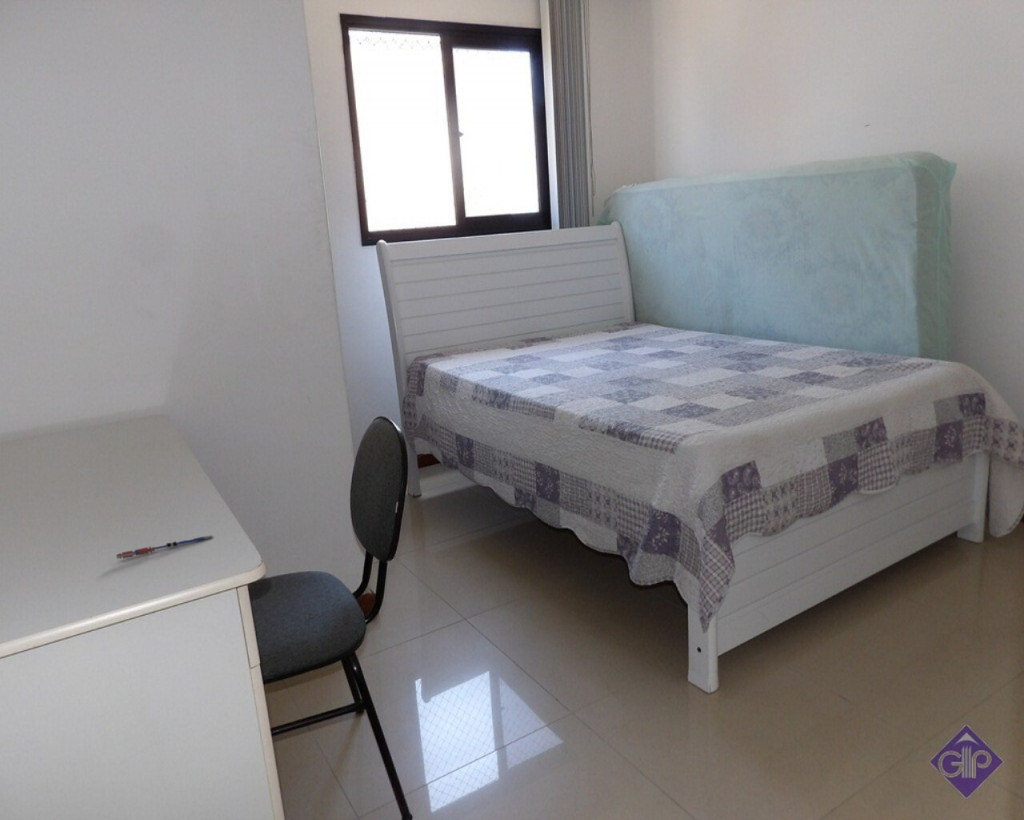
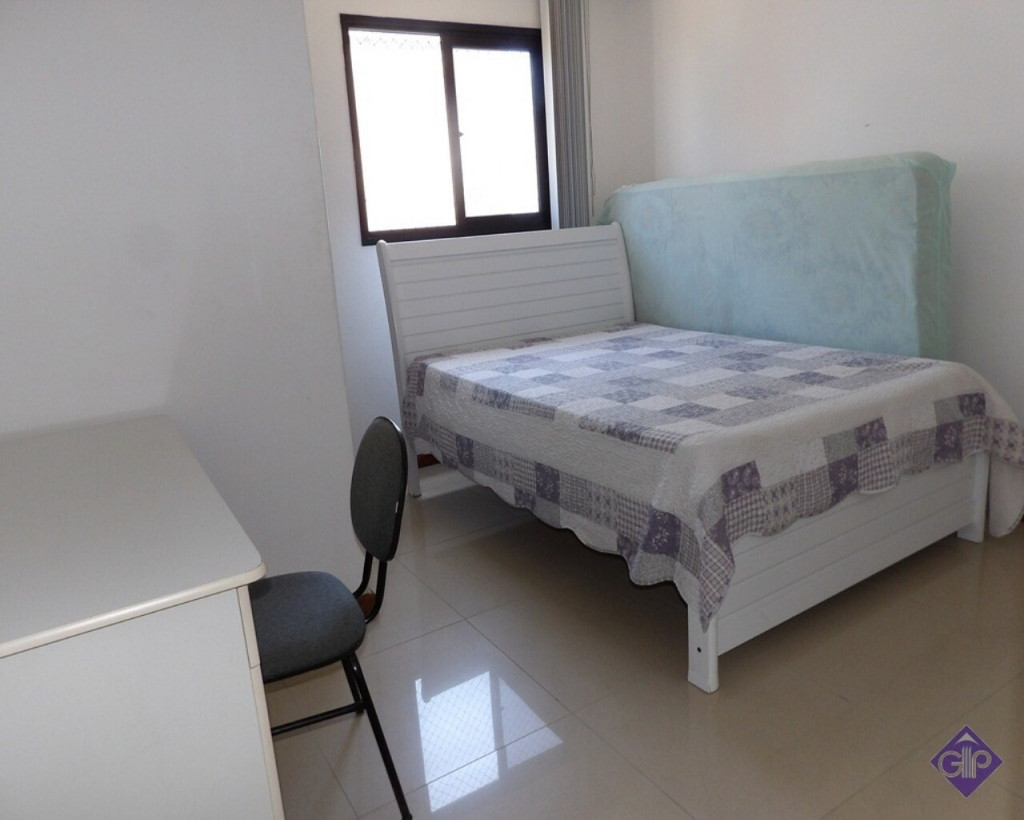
- pen (165, 545)
